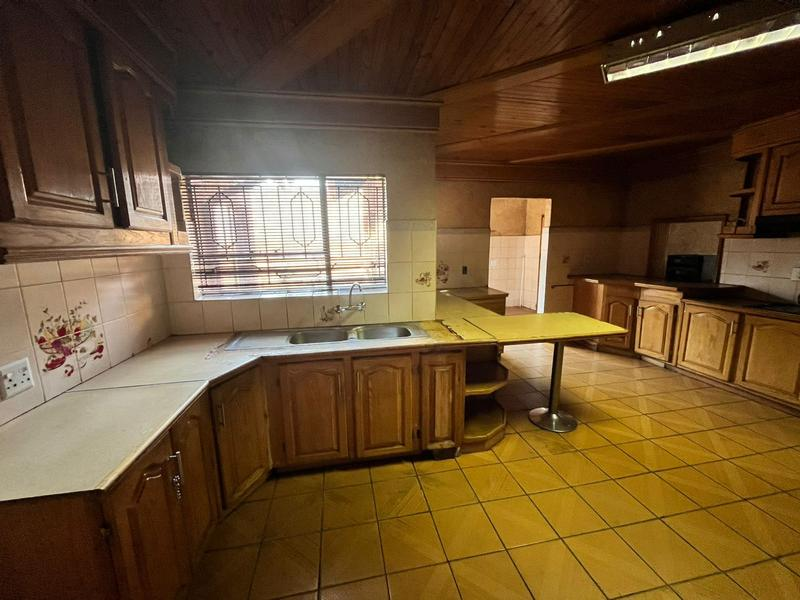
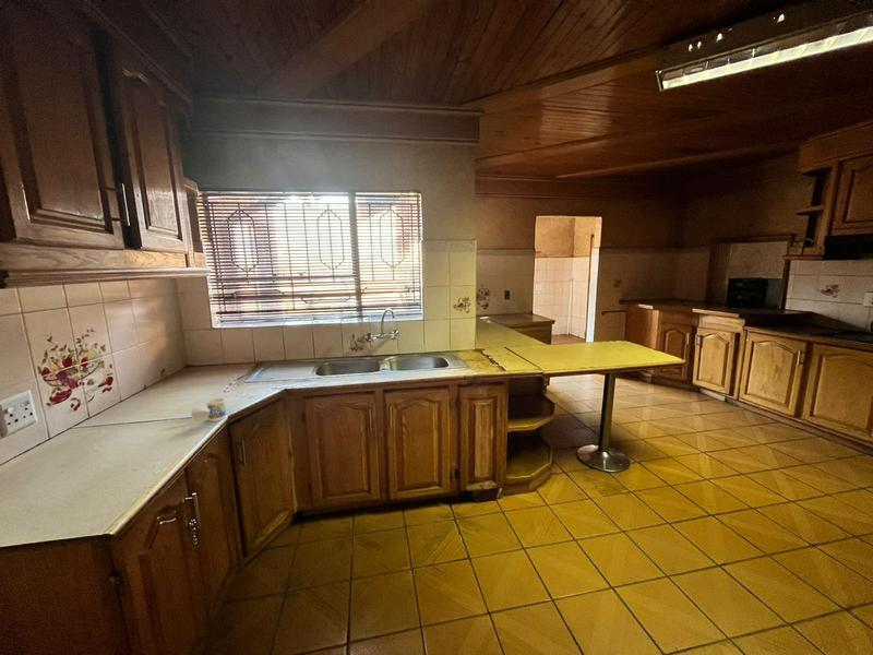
+ cup (208, 412)
